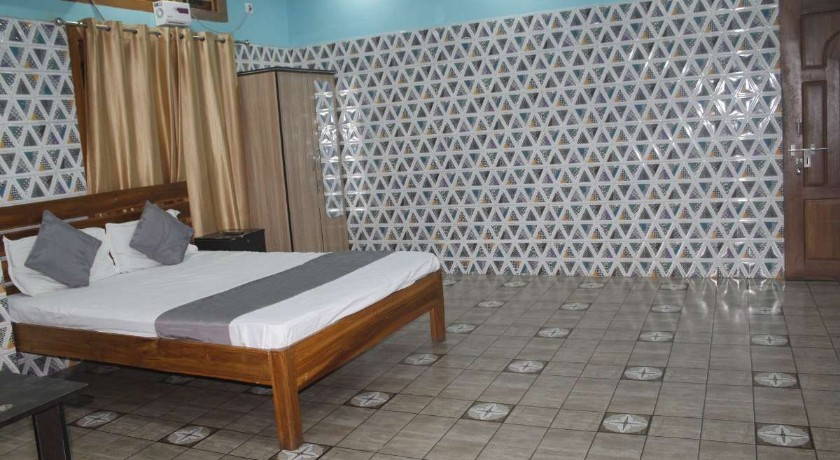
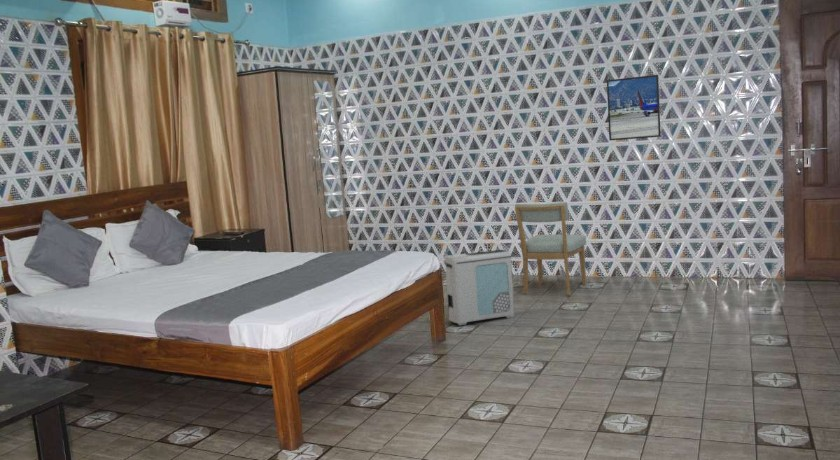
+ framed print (633, 108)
+ air purifier (480, 286)
+ chair (551, 245)
